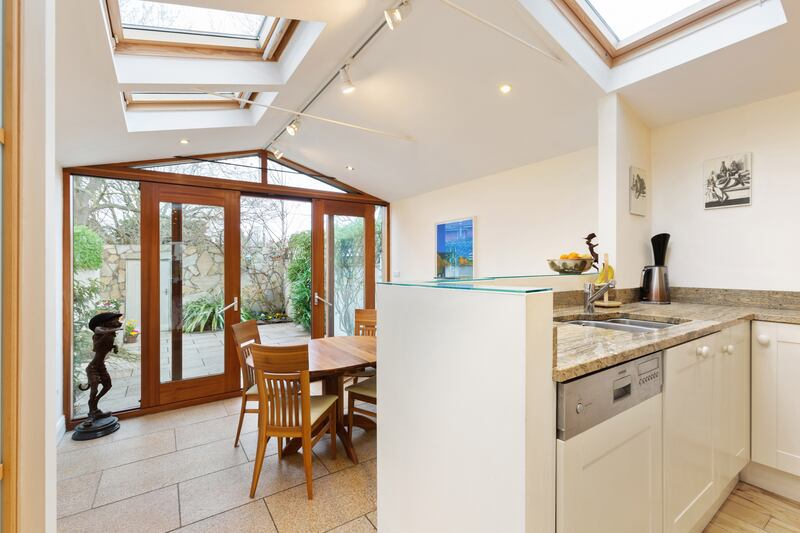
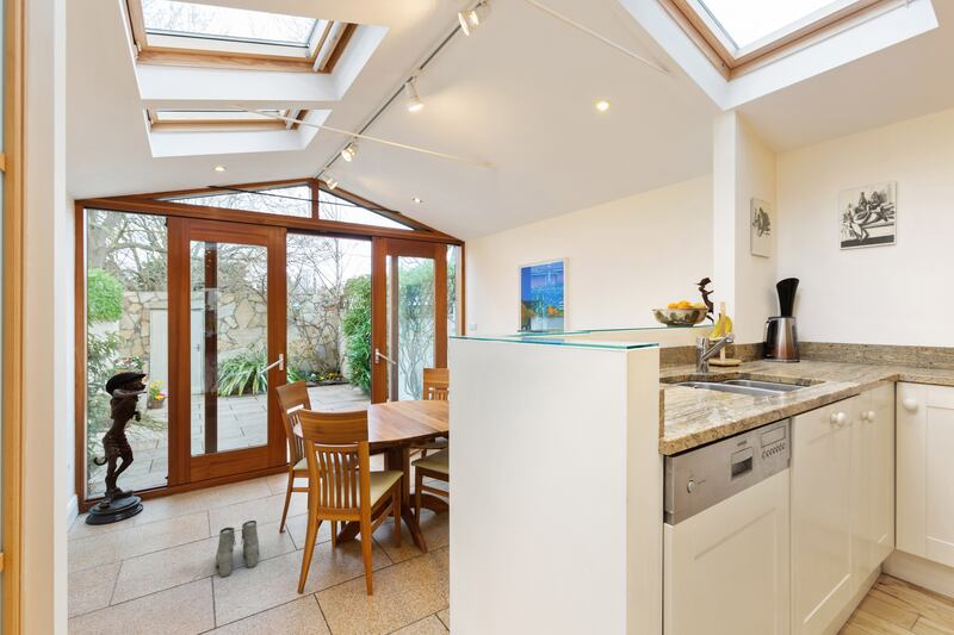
+ boots (235, 542)
